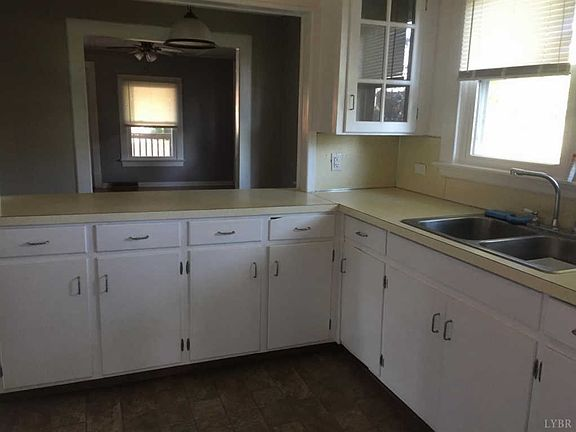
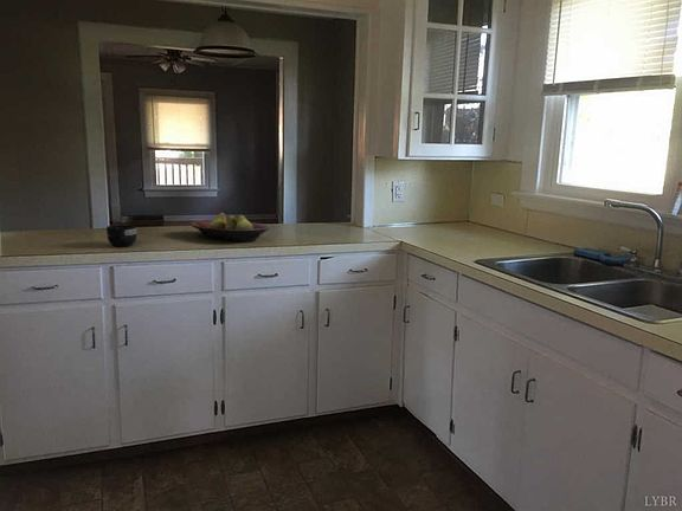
+ mug (124, 234)
+ fruit bowl (230, 226)
